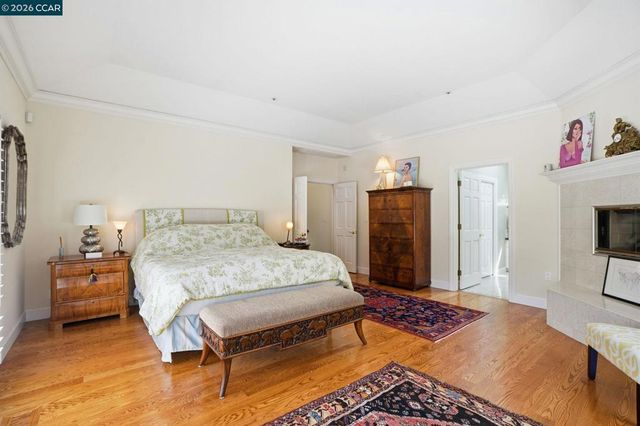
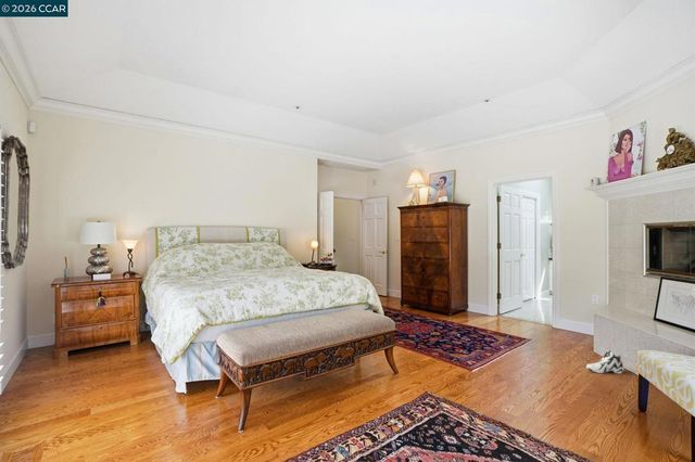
+ sneaker (604, 360)
